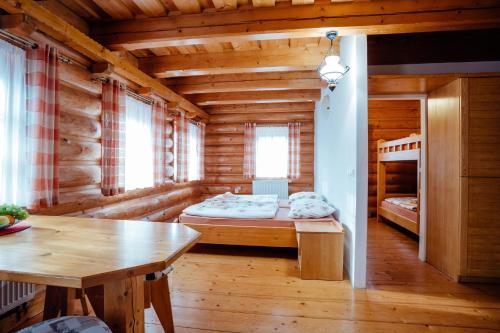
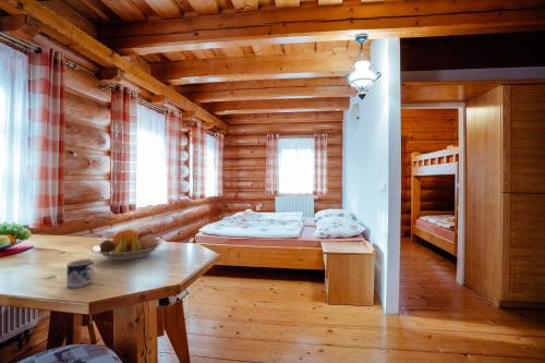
+ mug (83, 274)
+ fruit bowl (130, 241)
